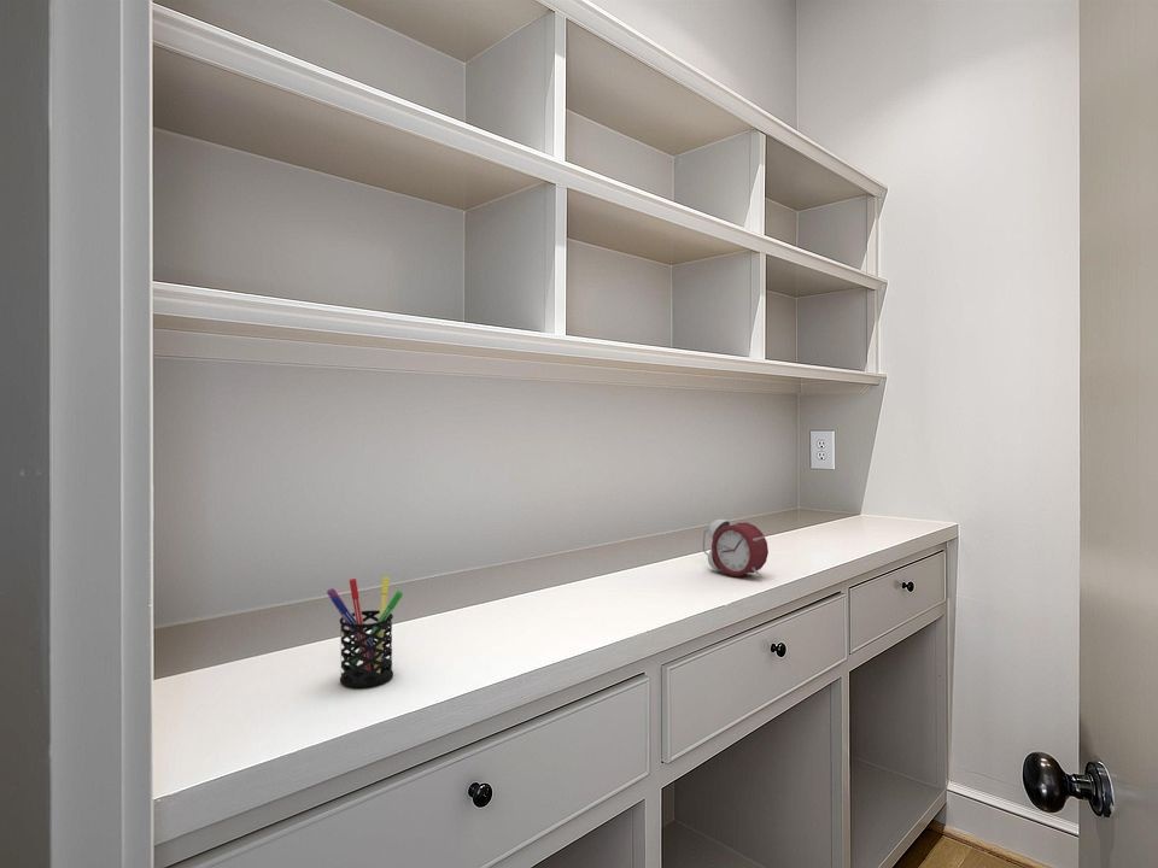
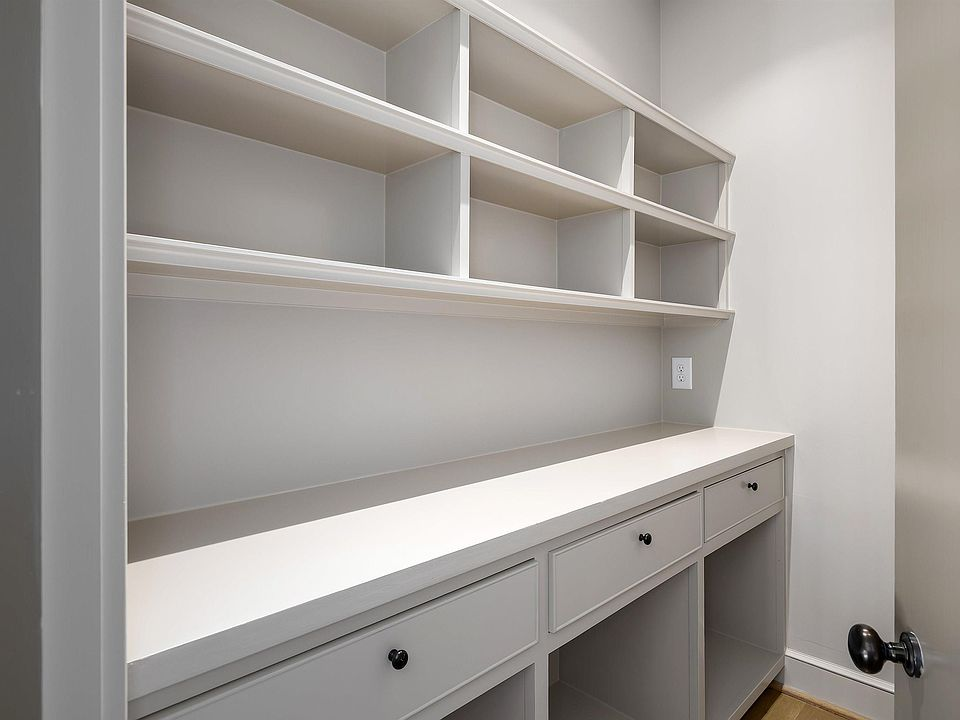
- alarm clock (733, 546)
- pen holder (370, 626)
